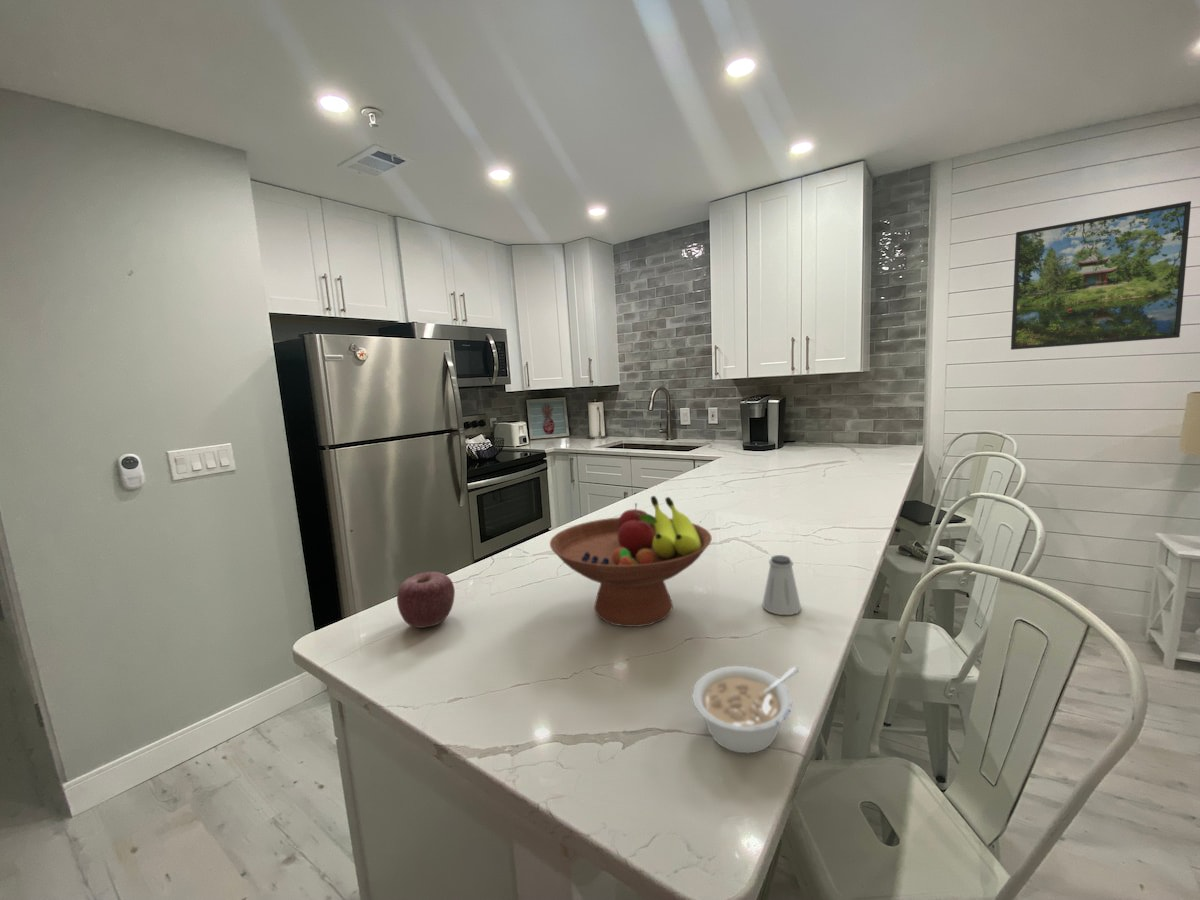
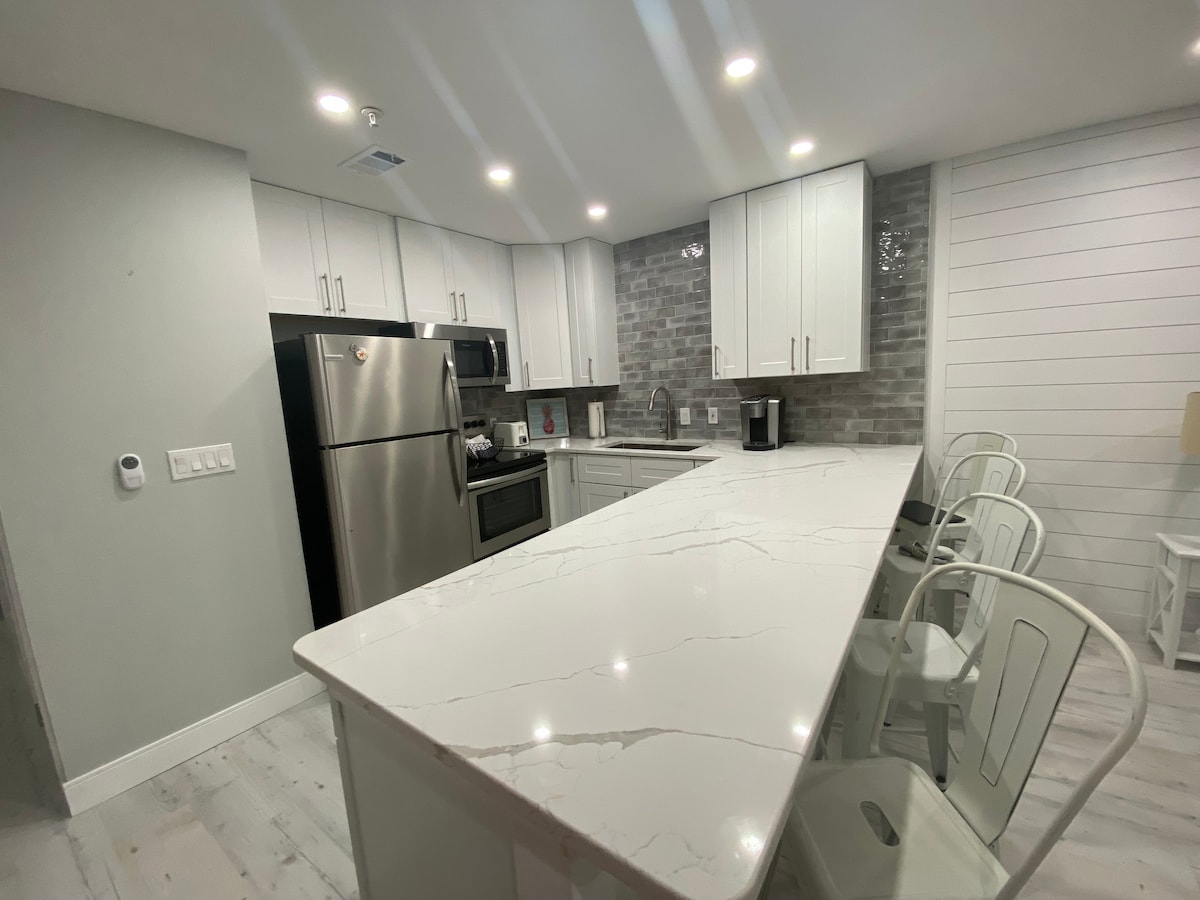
- legume (742, 705)
- saltshaker (781, 582)
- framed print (1092, 282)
- apple (426, 600)
- fruit bowl (630, 559)
